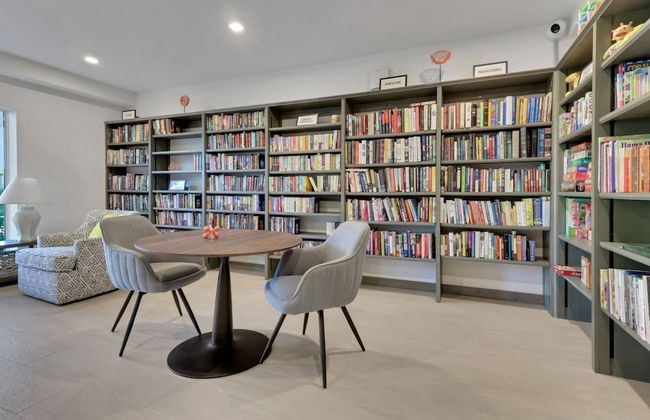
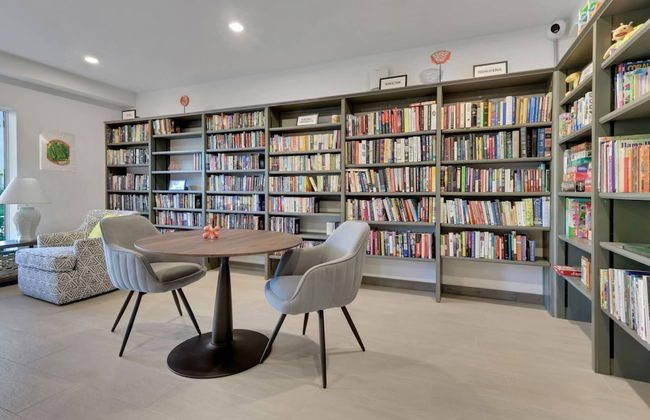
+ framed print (58, 151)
